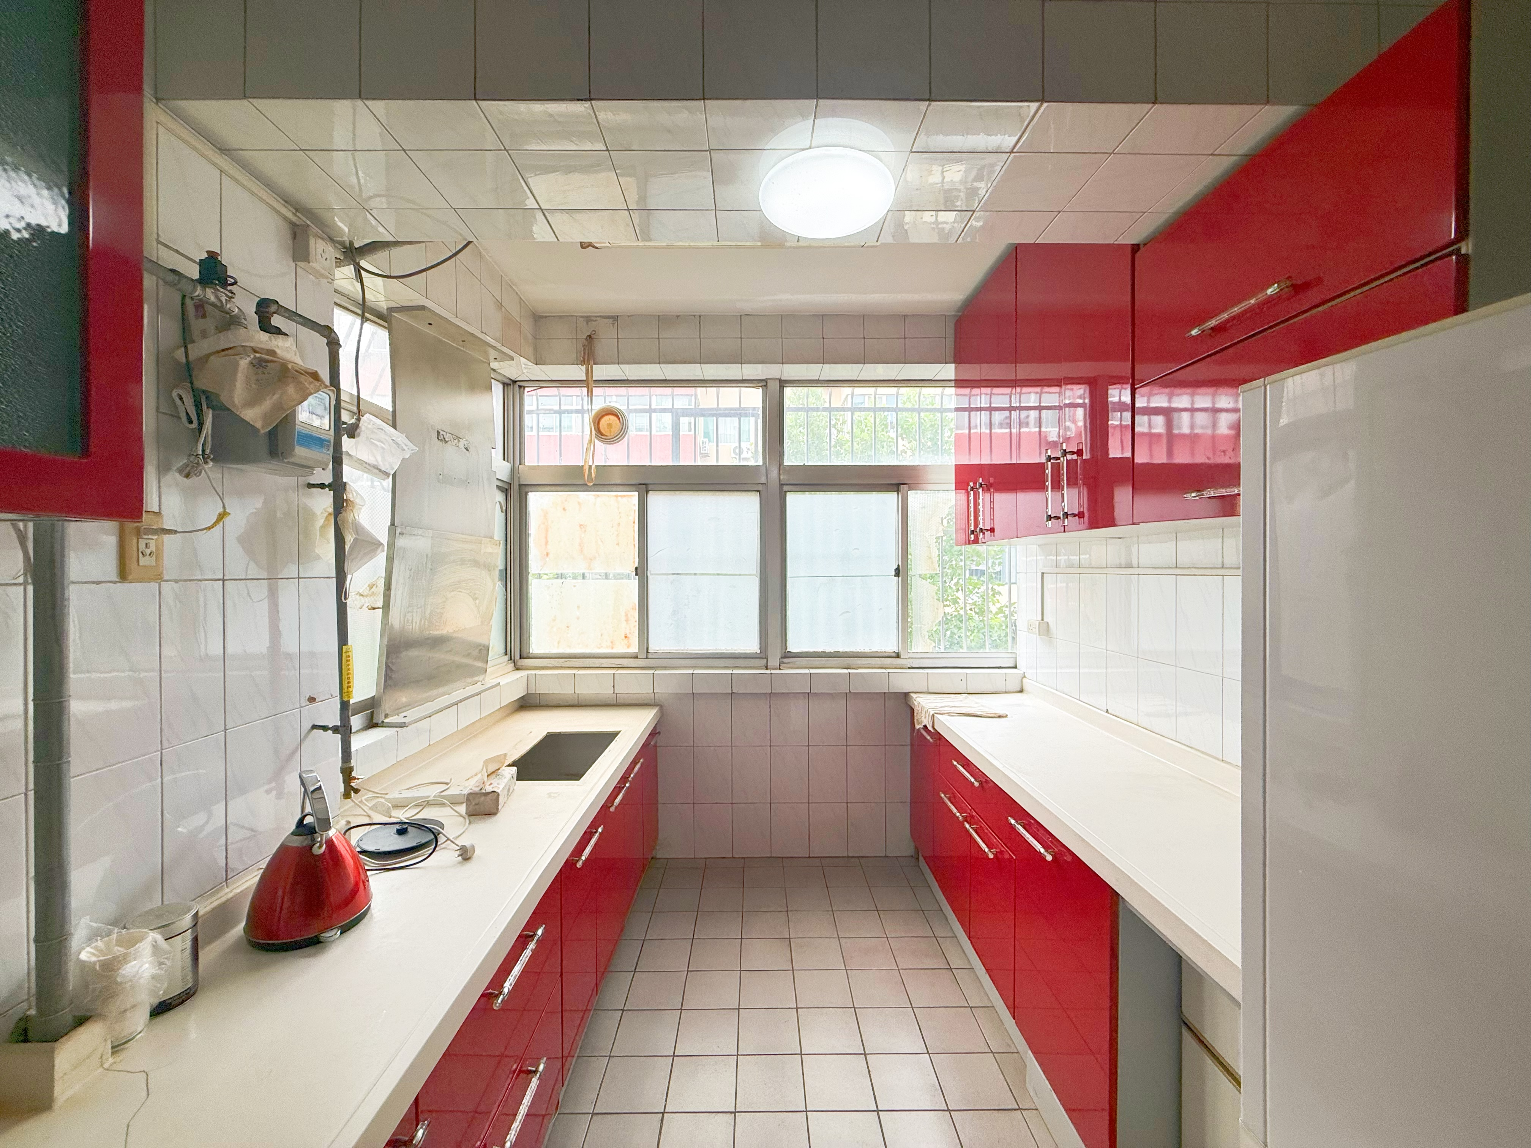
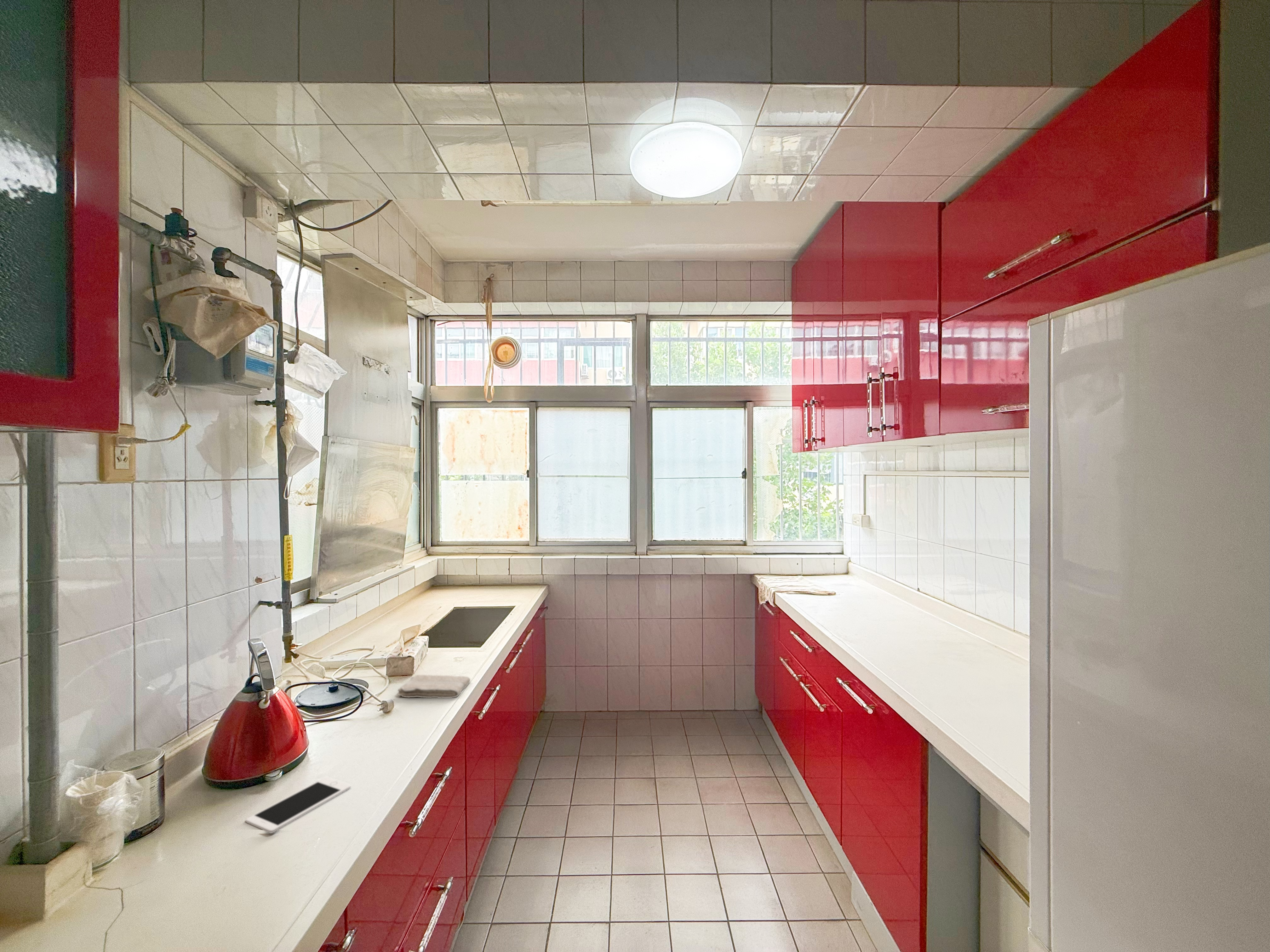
+ cell phone (301, 803)
+ washcloth (435, 685)
